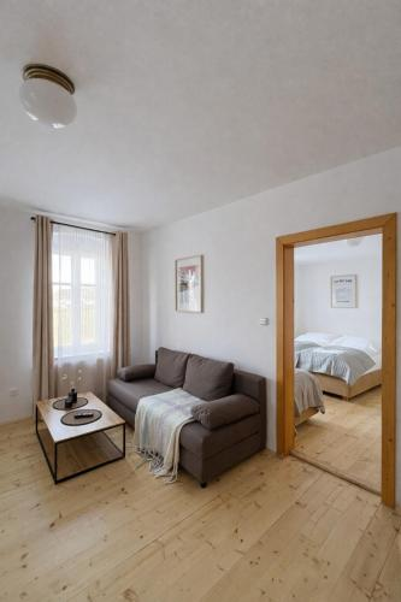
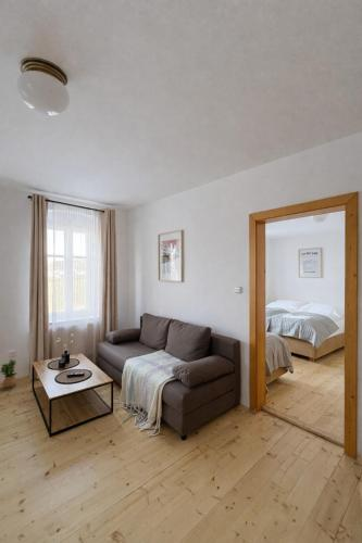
+ potted plant (8, 374)
